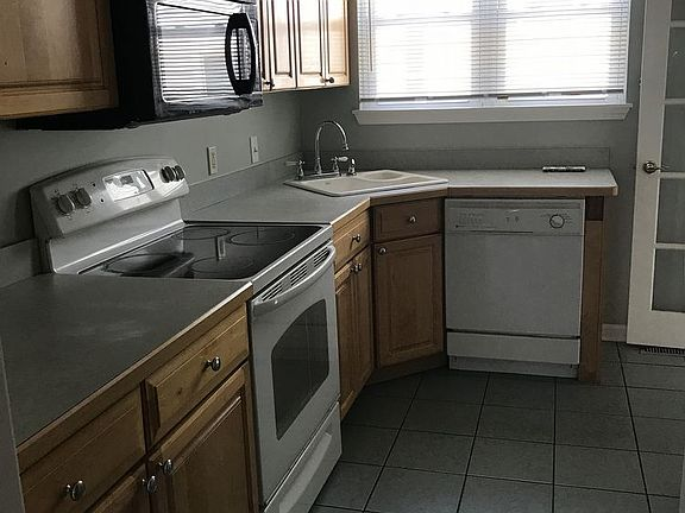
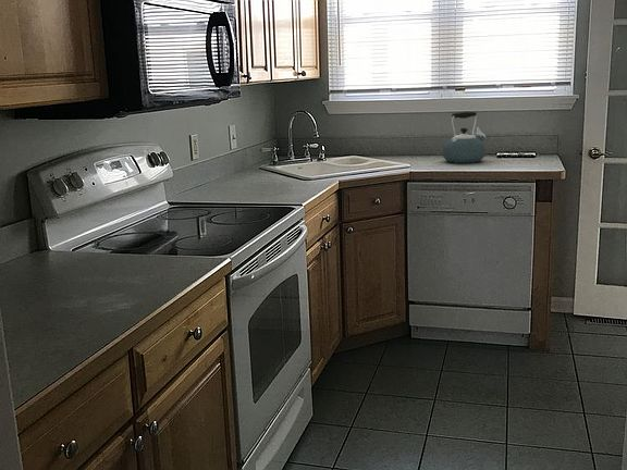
+ kettle (466, 136)
